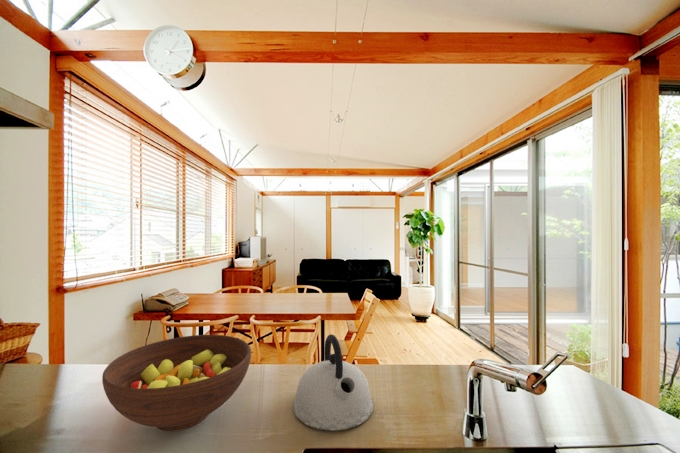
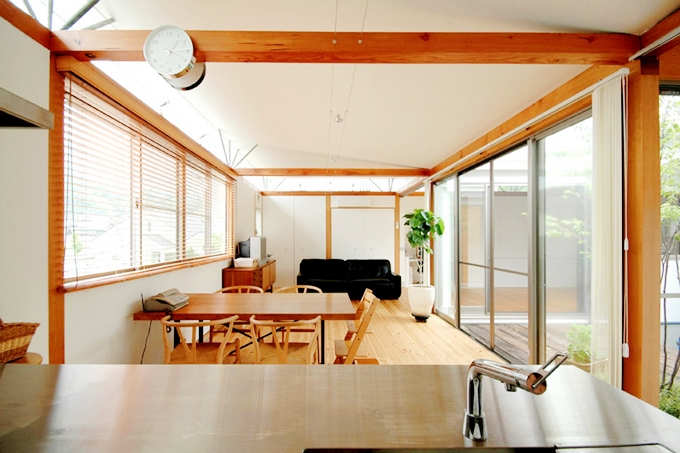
- fruit bowl (183, 386)
- kettle (334, 372)
